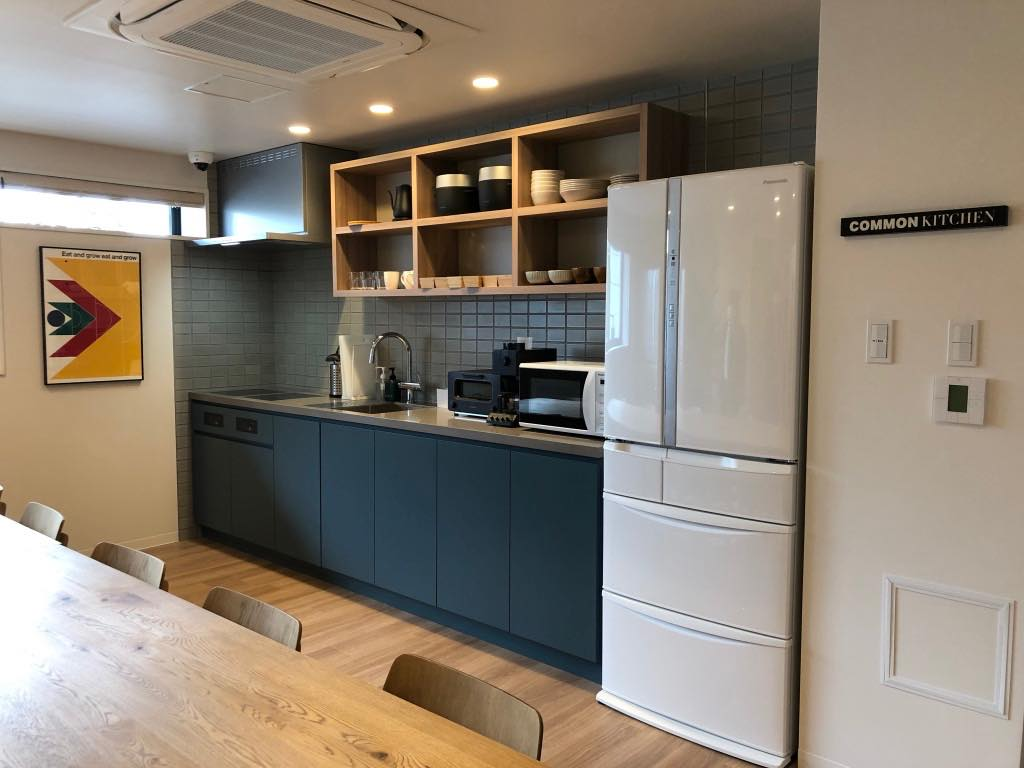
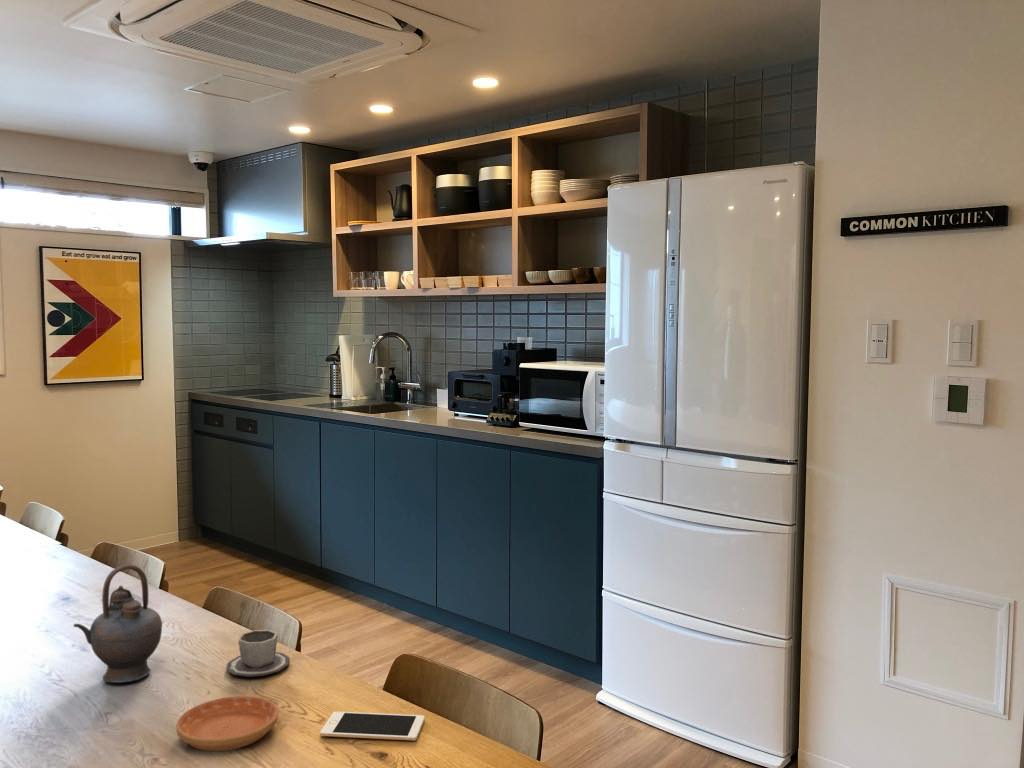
+ cell phone (373, 725)
+ cup (258, 651)
+ saucer (228, 724)
+ teapot (118, 622)
